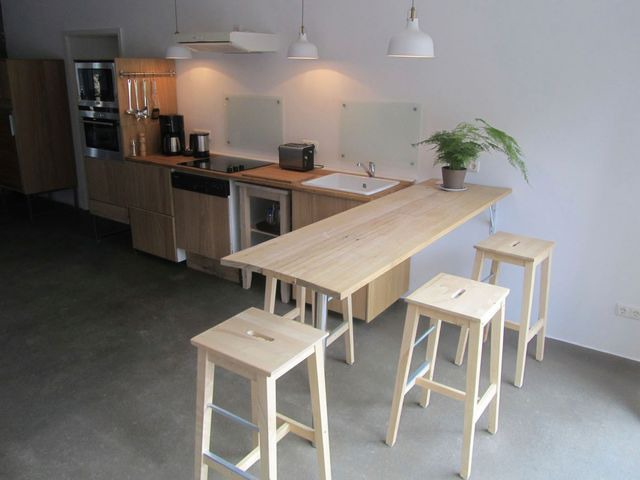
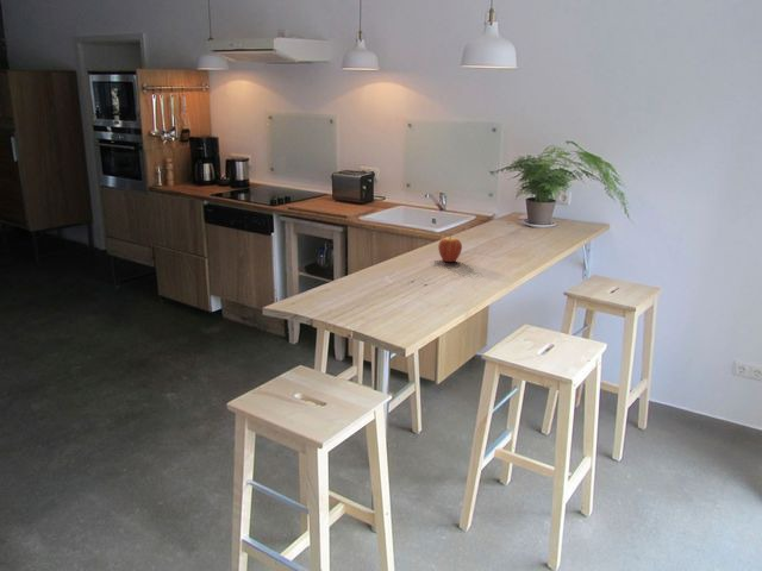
+ fruit (449, 247)
